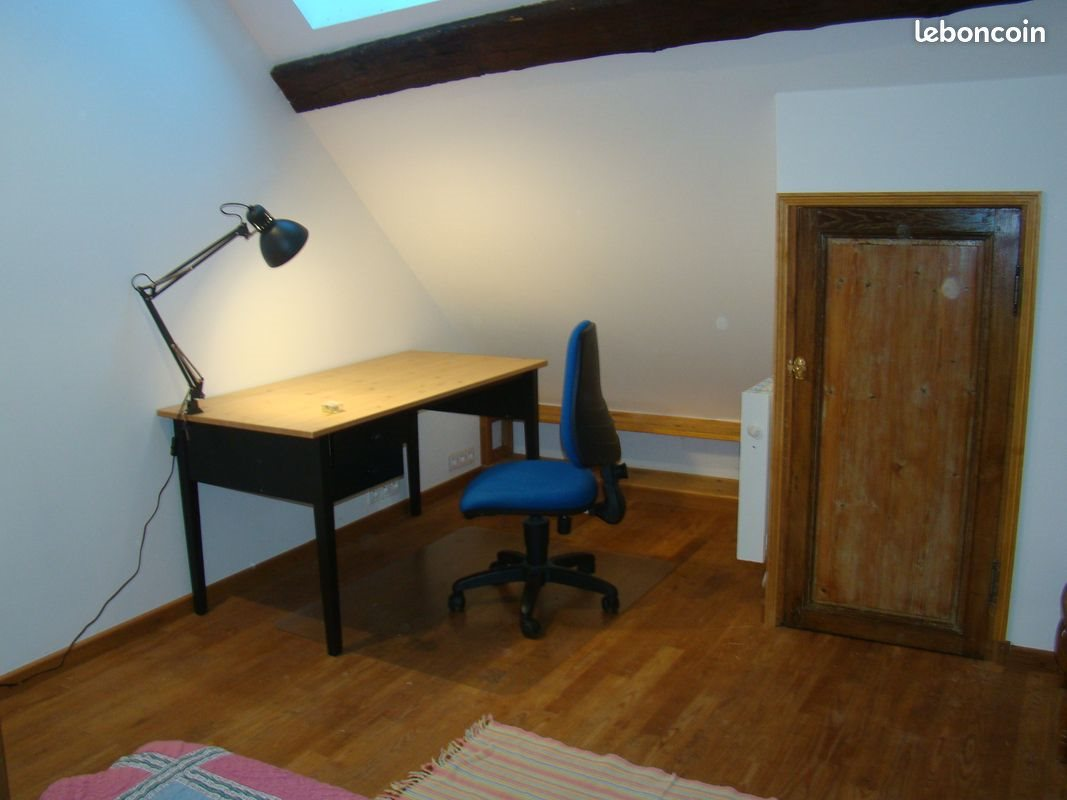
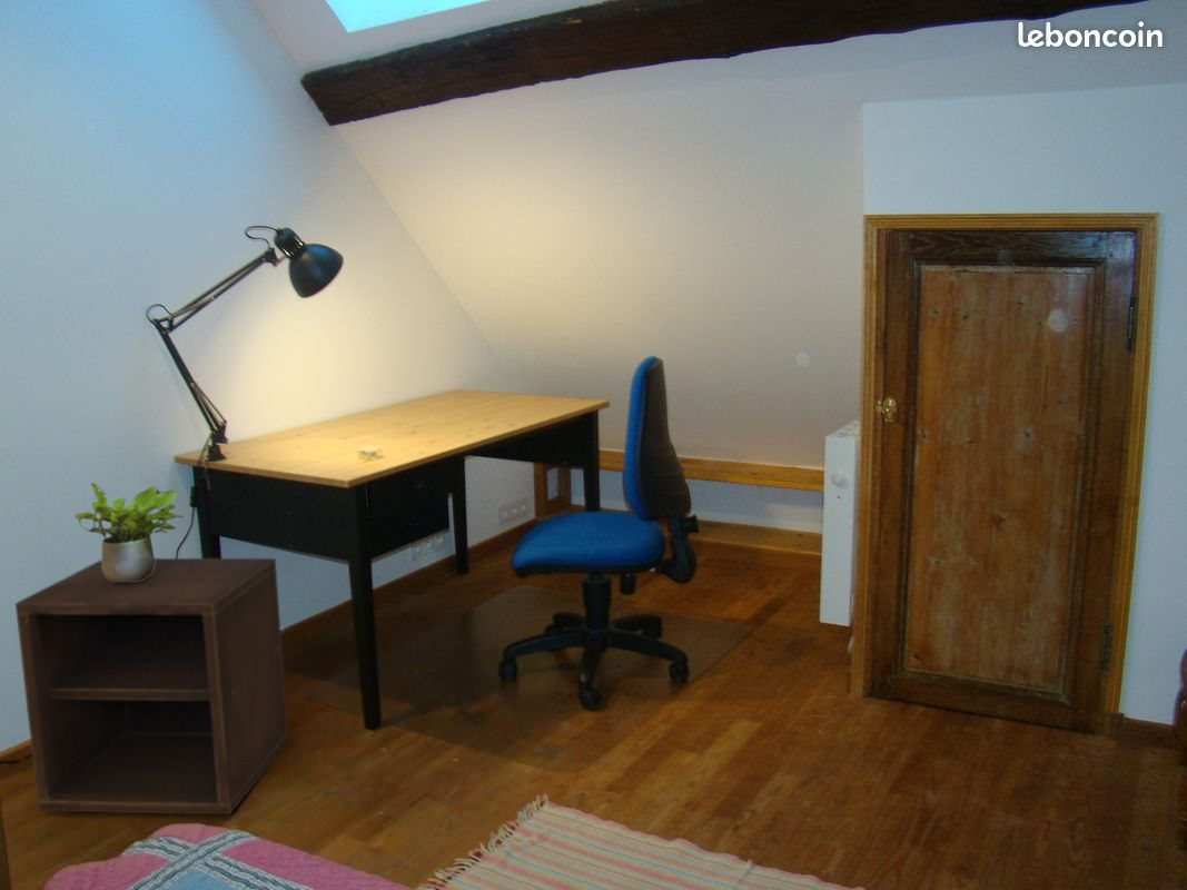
+ nightstand (162, 678)
+ potted plant (131, 531)
